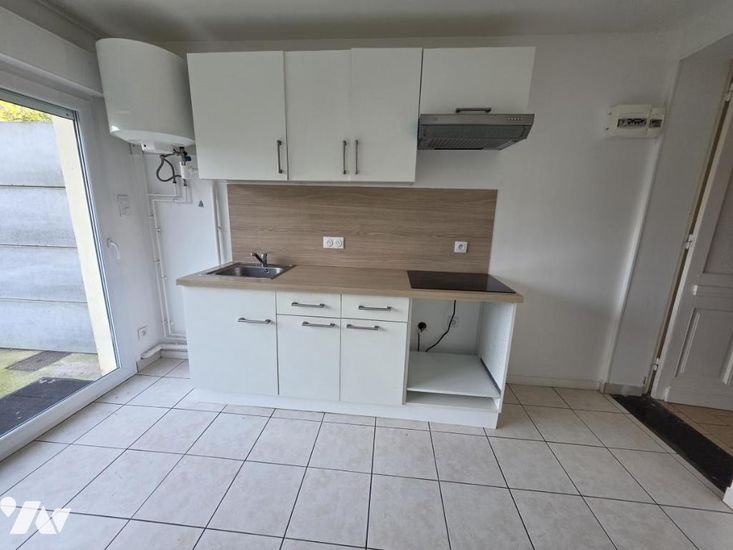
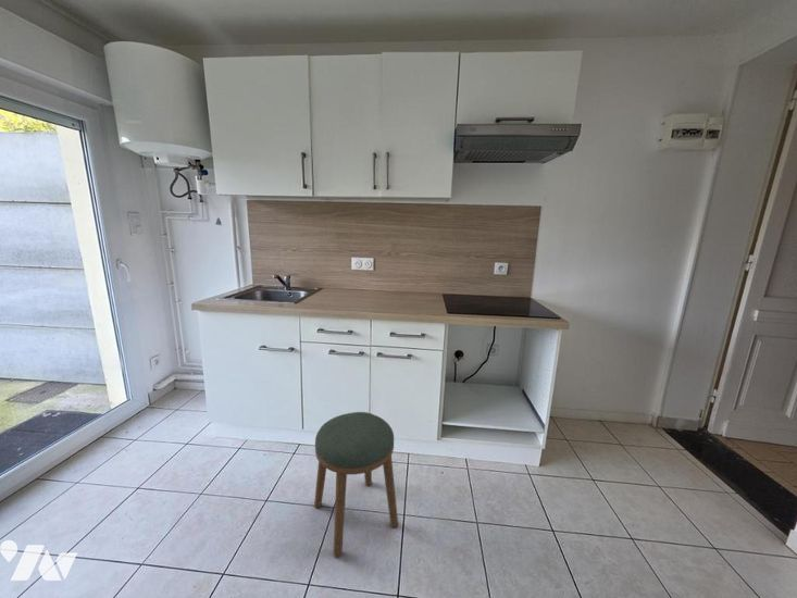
+ stool (354, 472)
